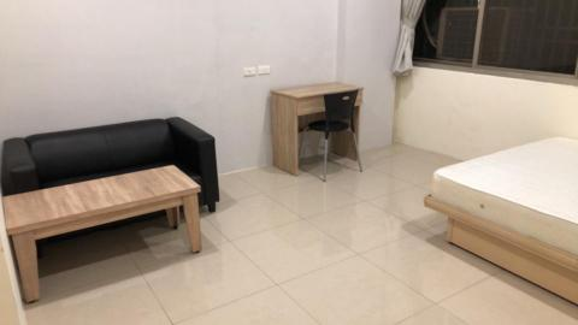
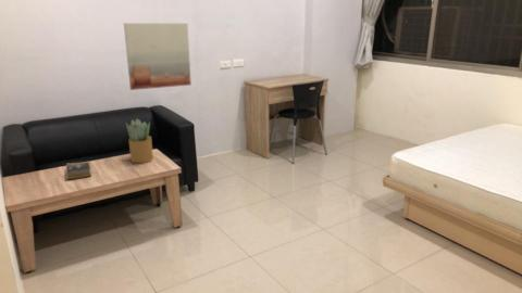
+ potted plant (139, 140)
+ book (78, 169)
+ wall art (159, 55)
